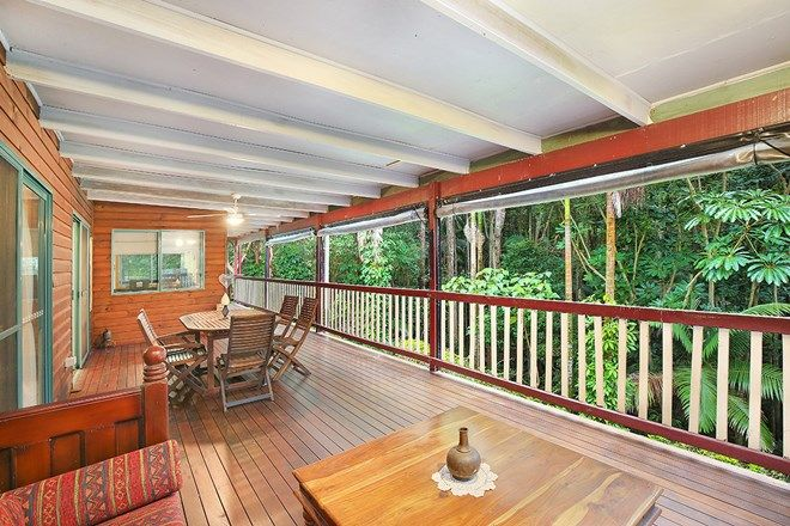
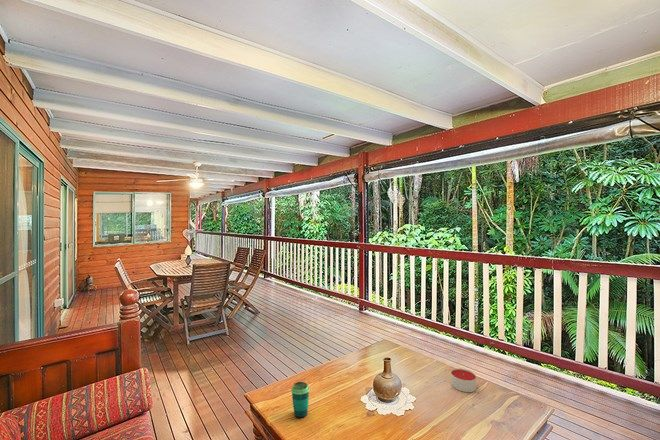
+ cup (300, 399)
+ candle (463, 379)
